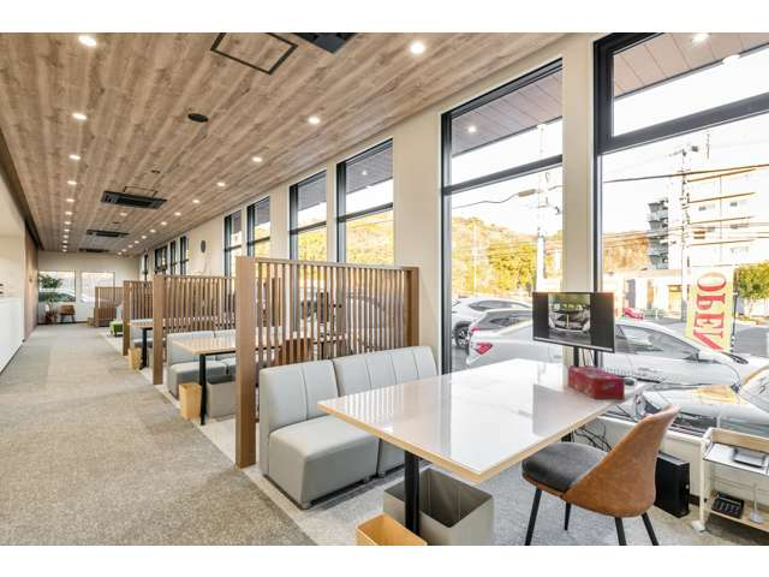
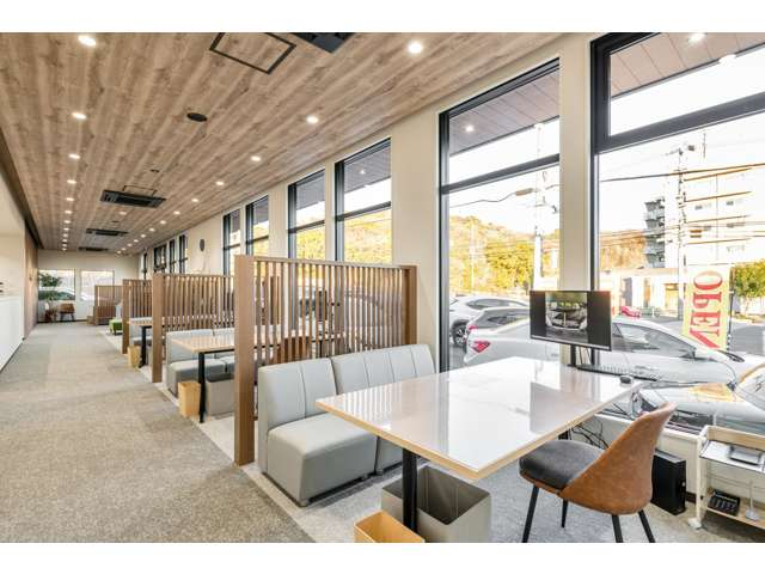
- tissue box (594, 381)
